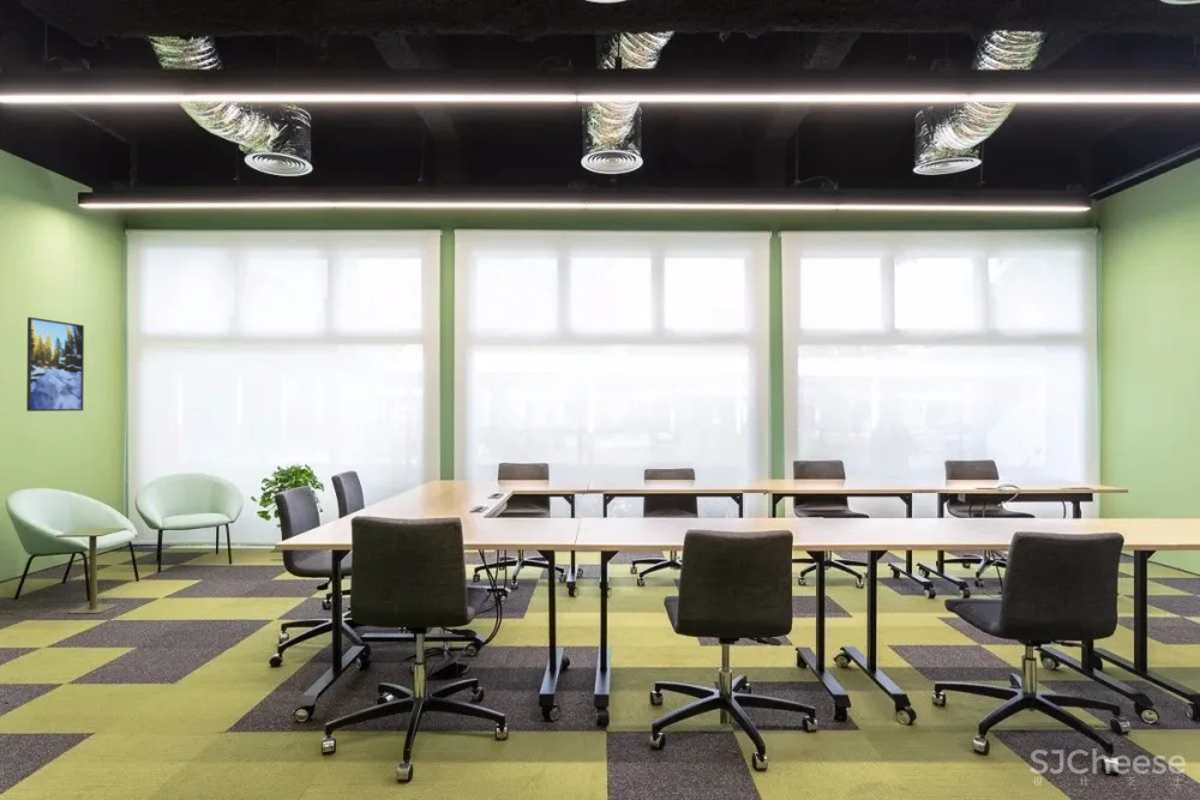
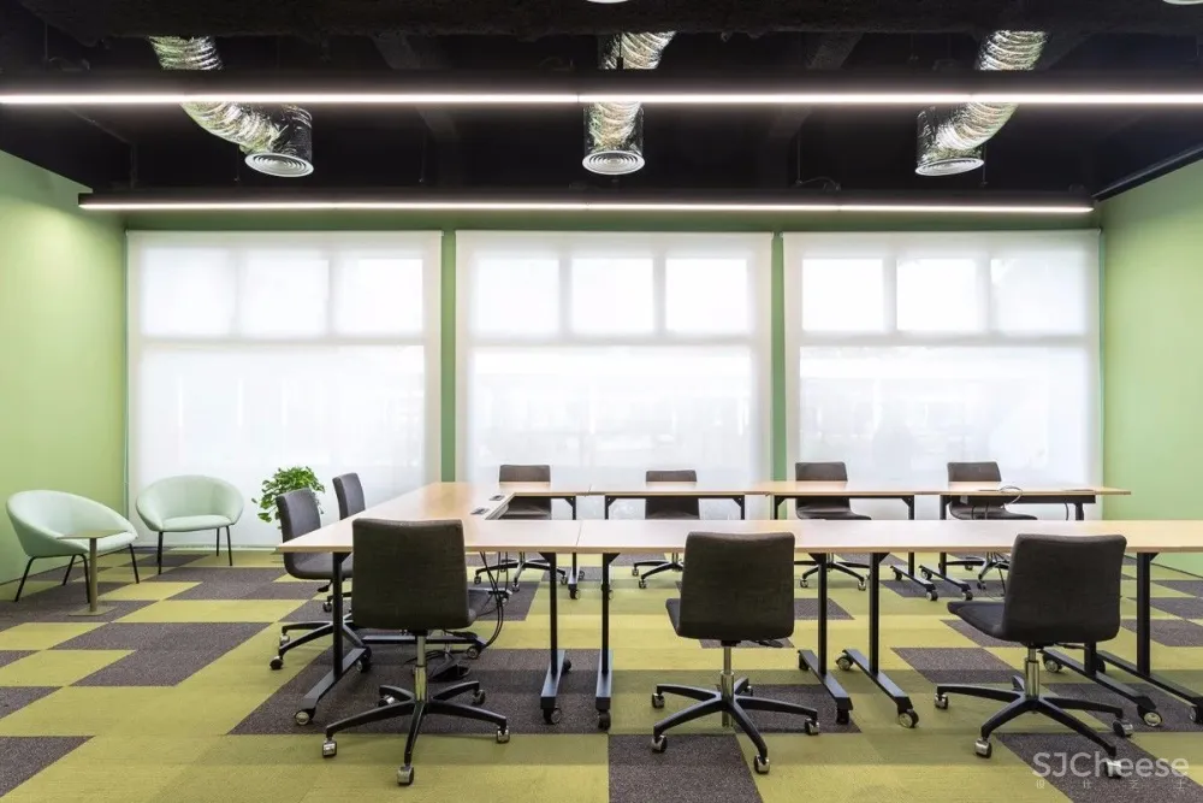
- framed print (56, 366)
